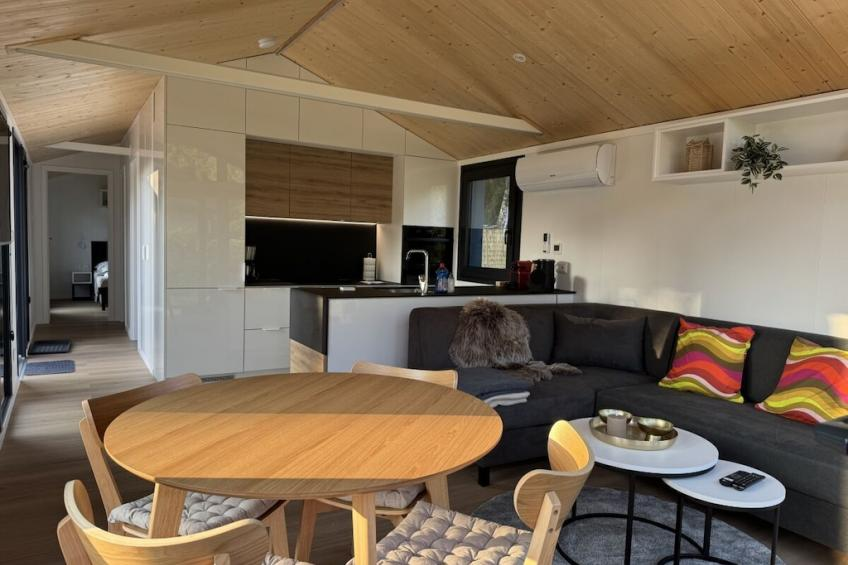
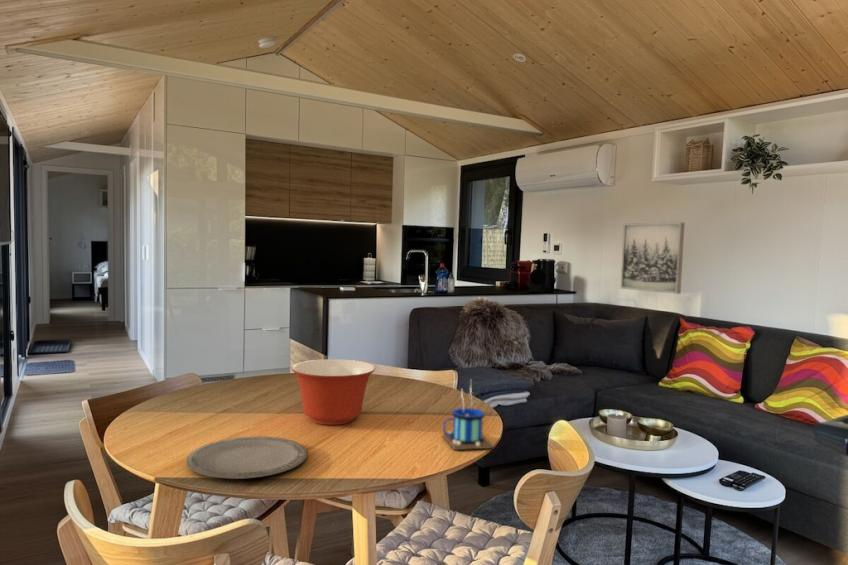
+ mixing bowl (333, 393)
+ plate (248, 457)
+ mug (465, 409)
+ wall art (650, 257)
